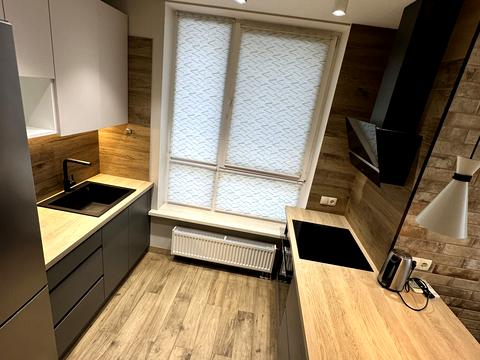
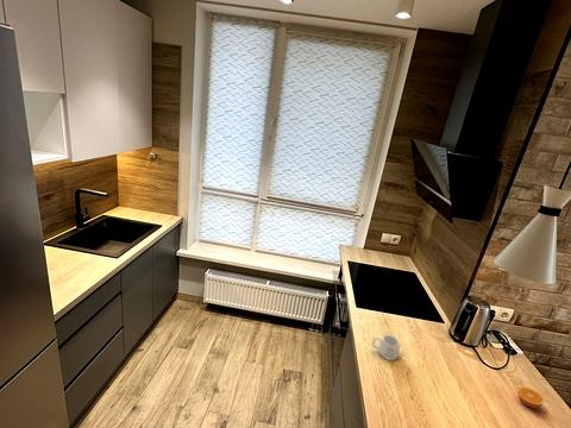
+ mug (385, 346)
+ orange (528, 398)
